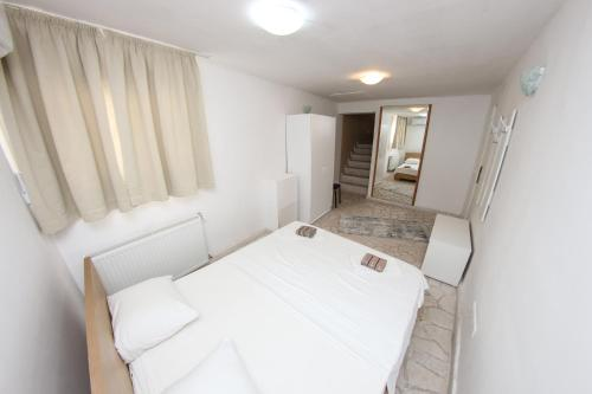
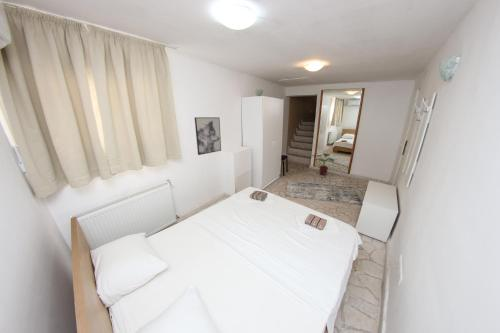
+ wall art (209, 135)
+ potted plant (322, 161)
